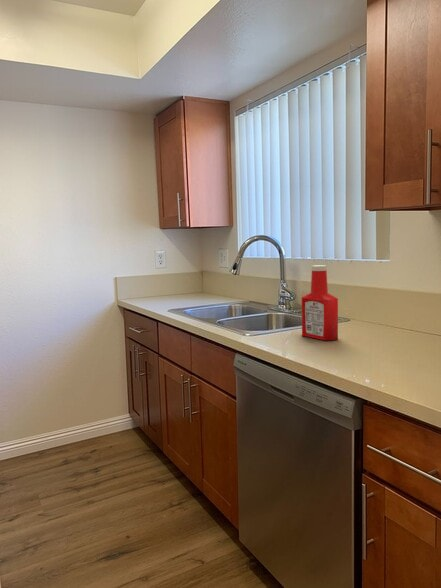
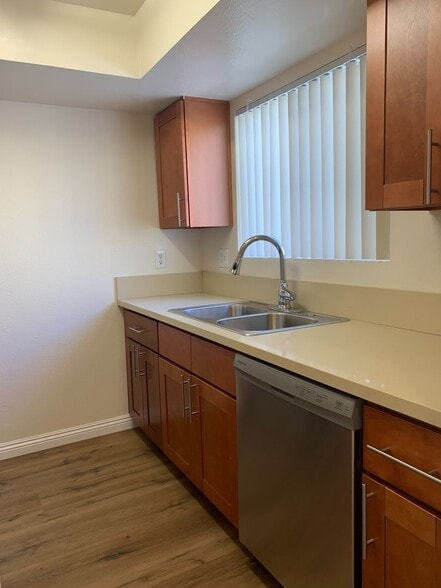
- soap bottle (319, 301)
